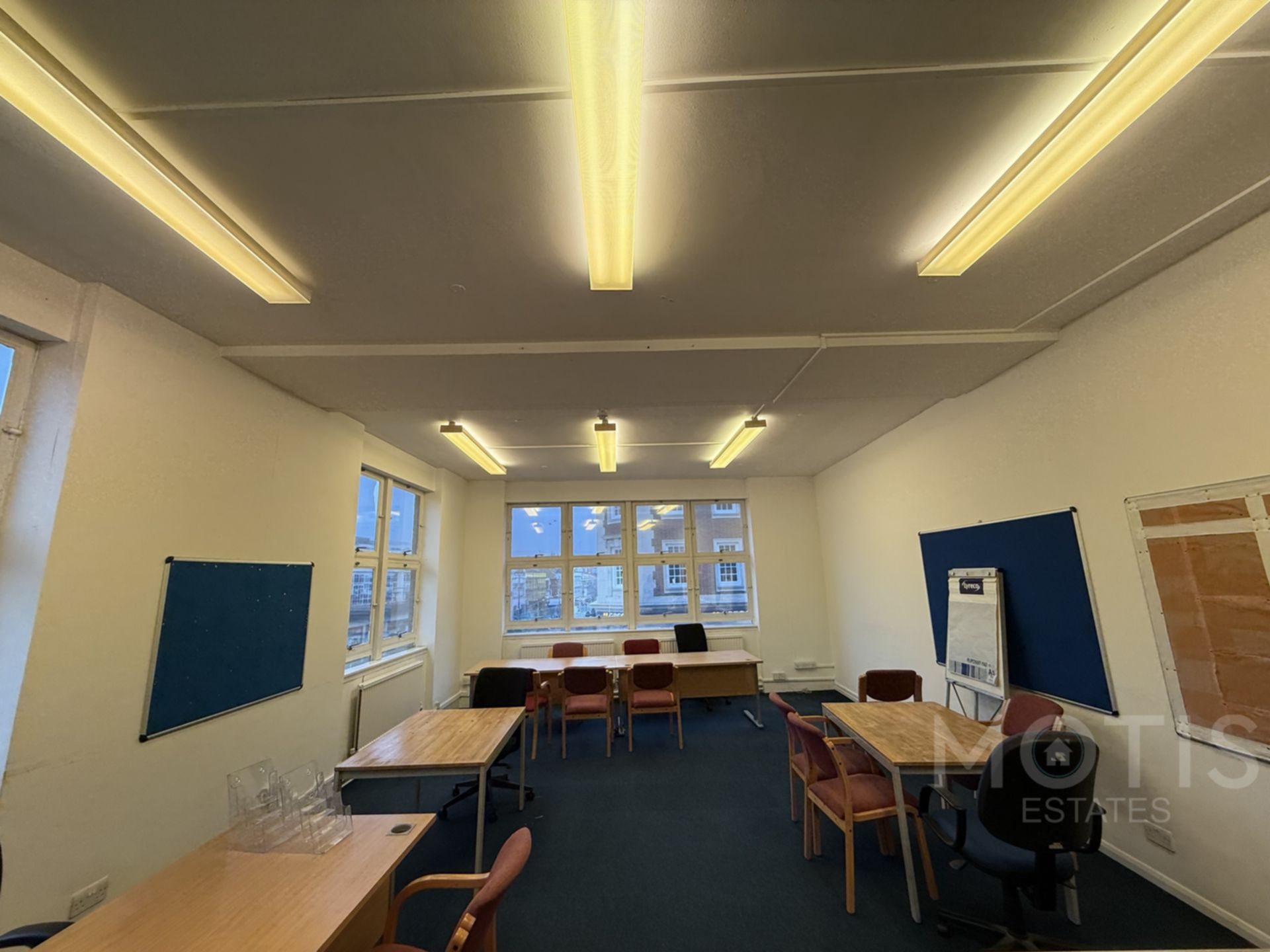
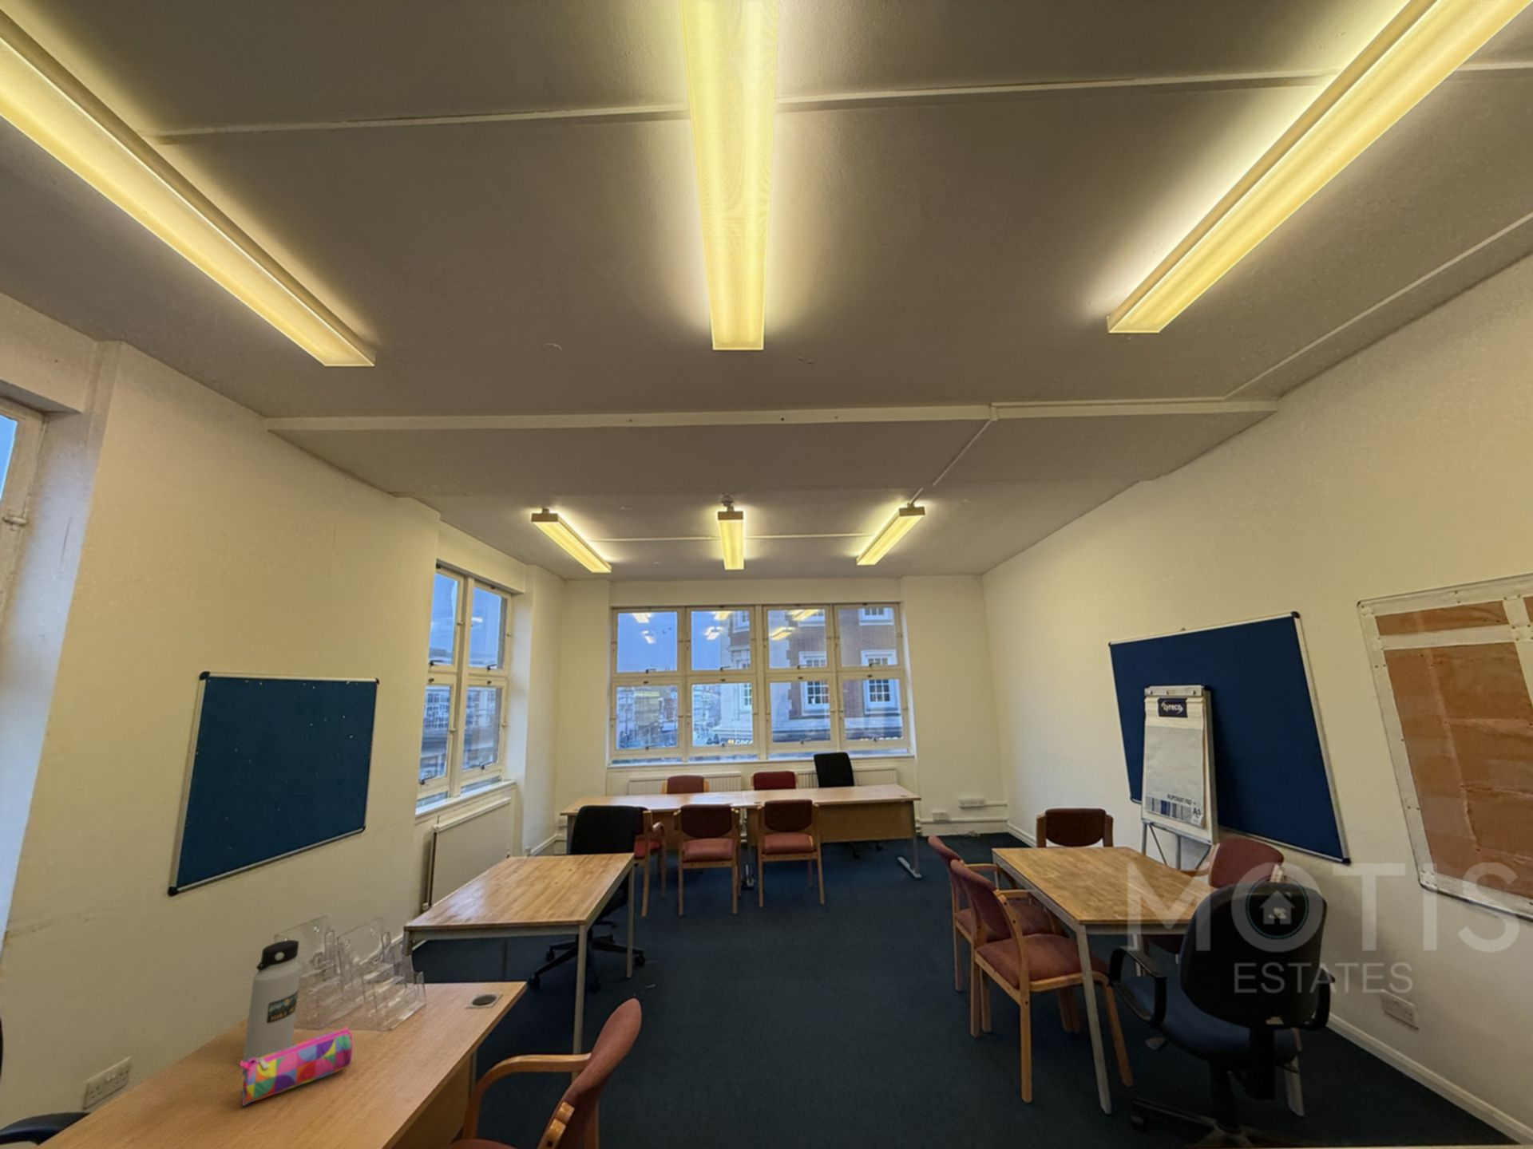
+ water bottle (274, 999)
+ pencil case (298, 1063)
